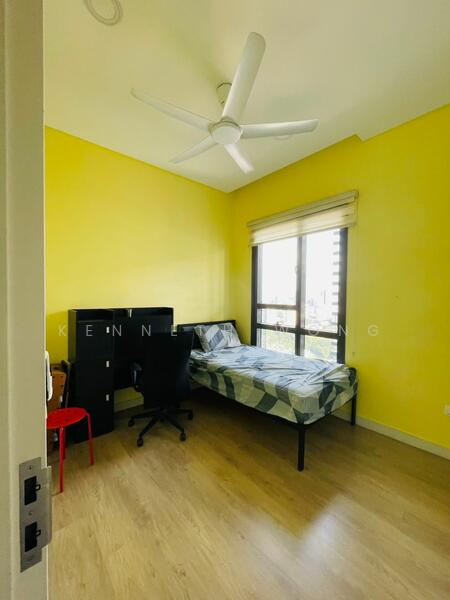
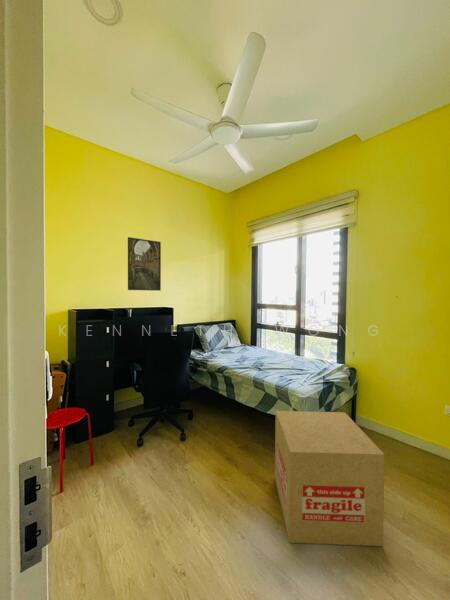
+ cardboard box (321, 468)
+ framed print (144, 265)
